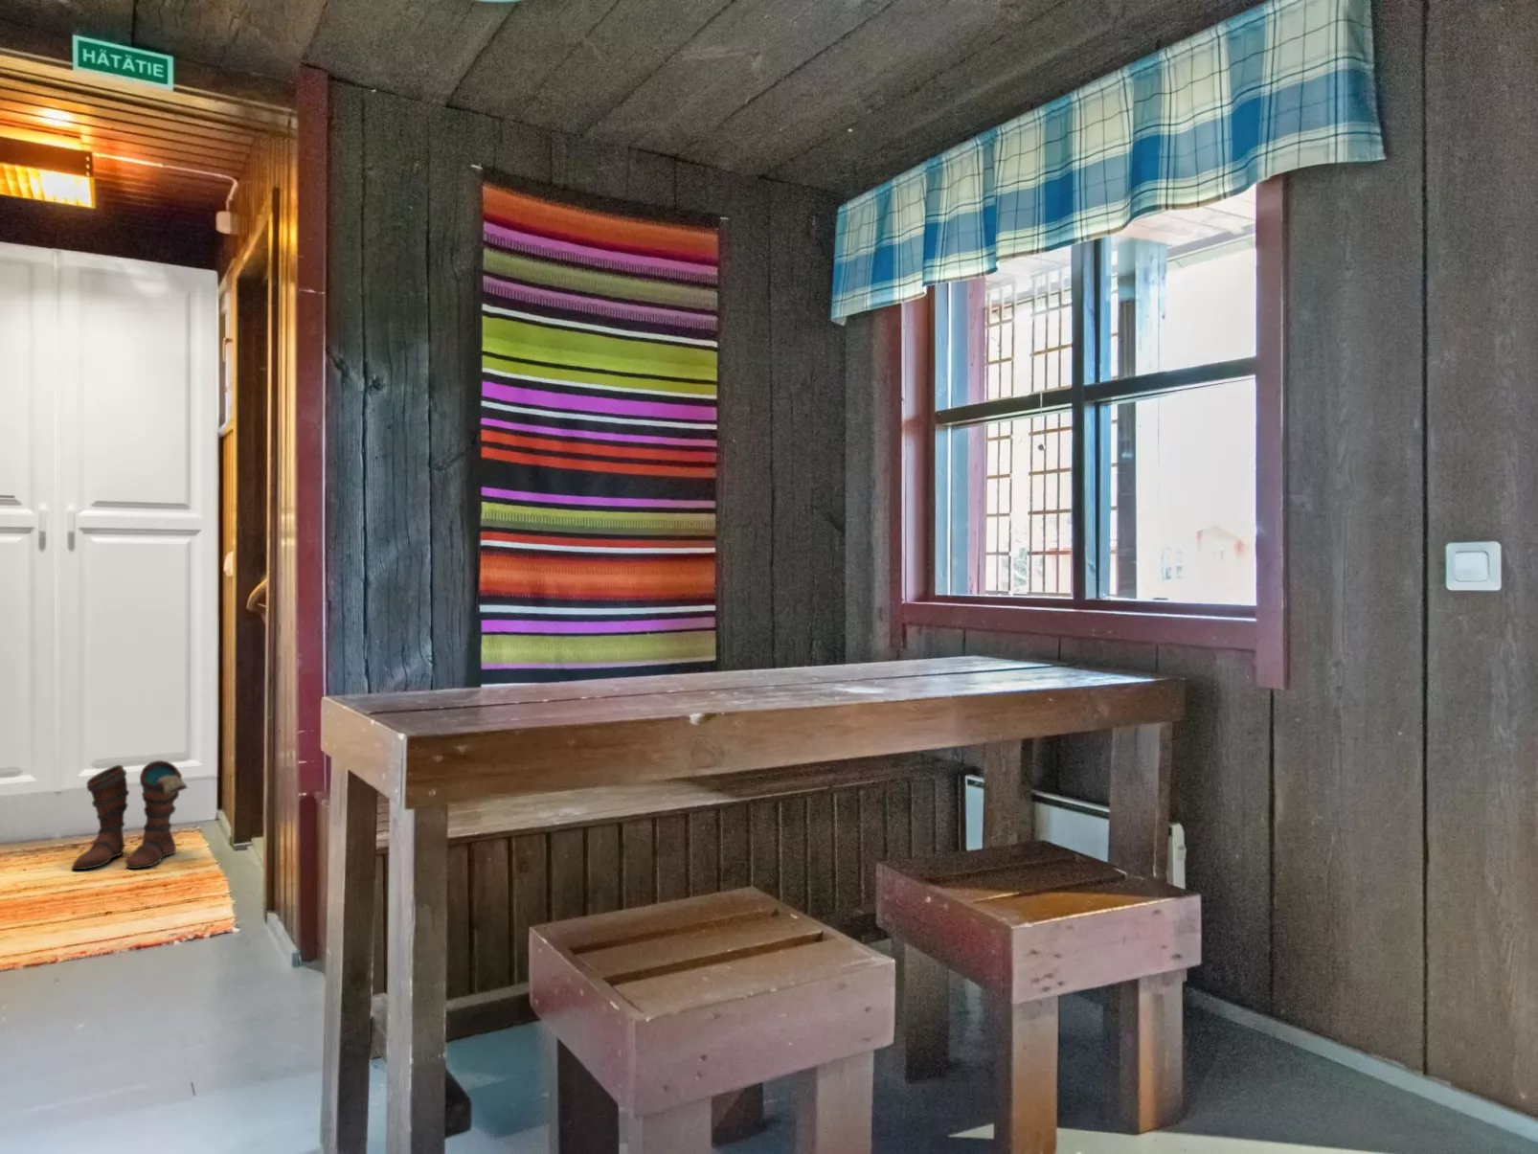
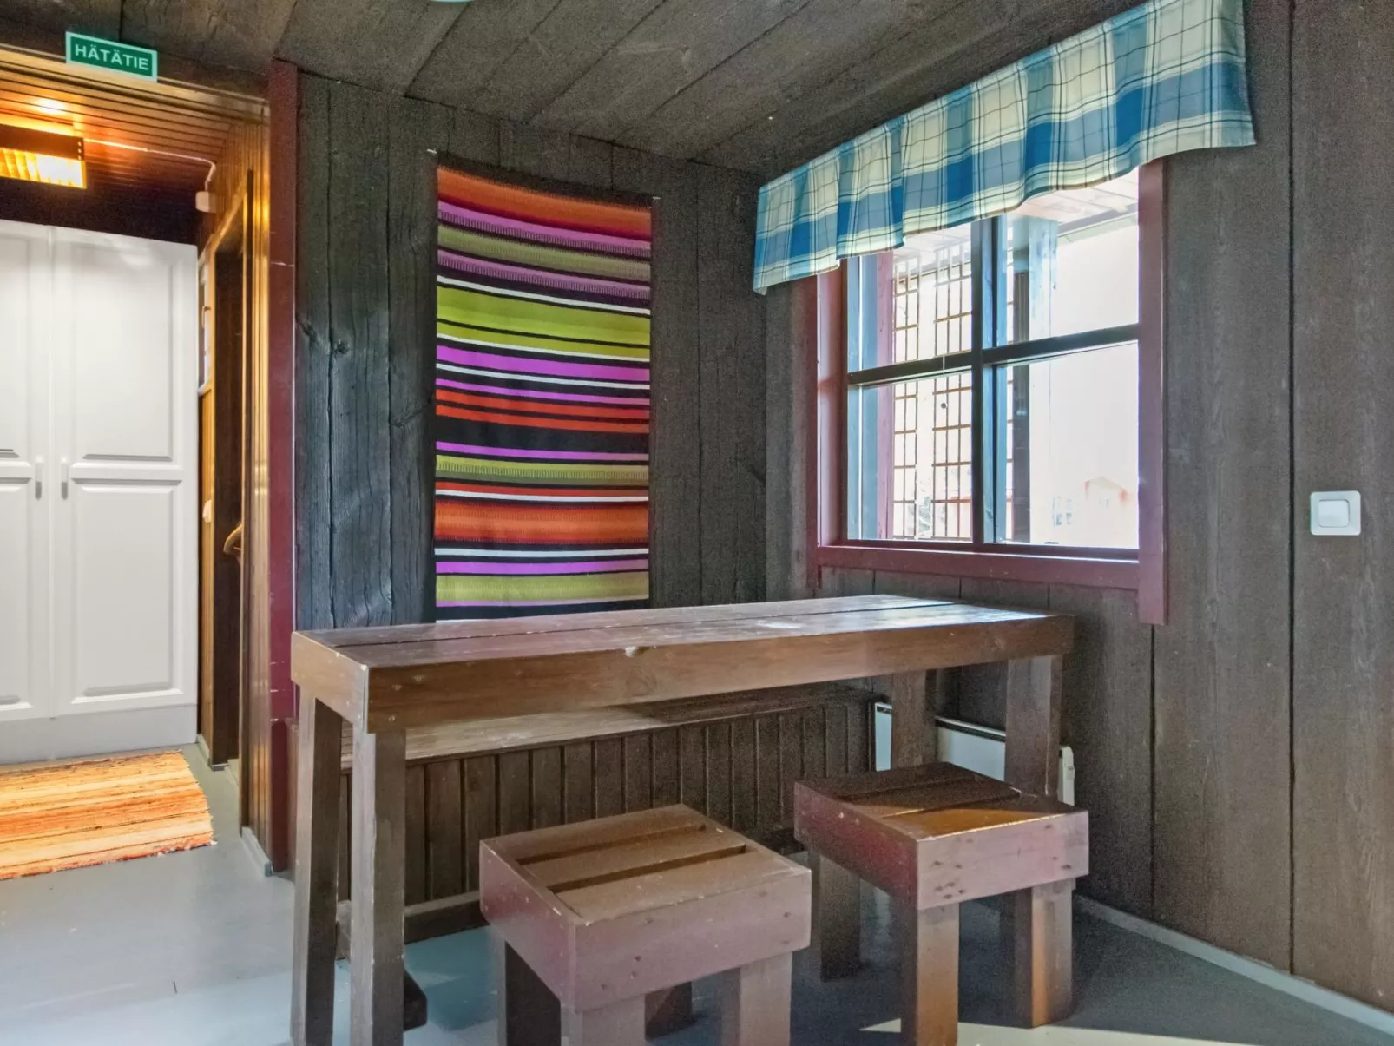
- boots (144, 810)
